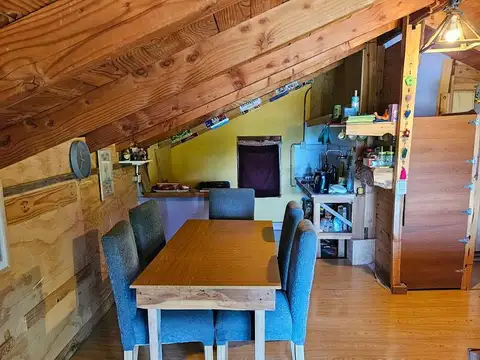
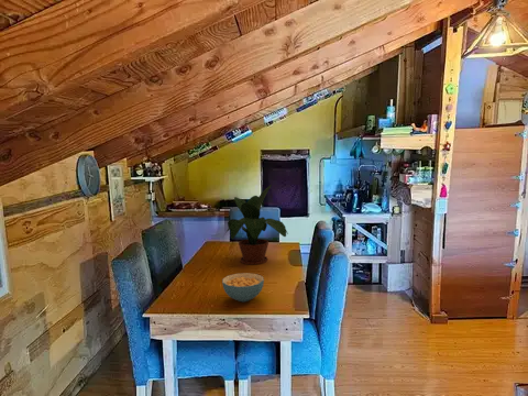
+ cereal bowl (243, 289)
+ potted plant (252, 223)
